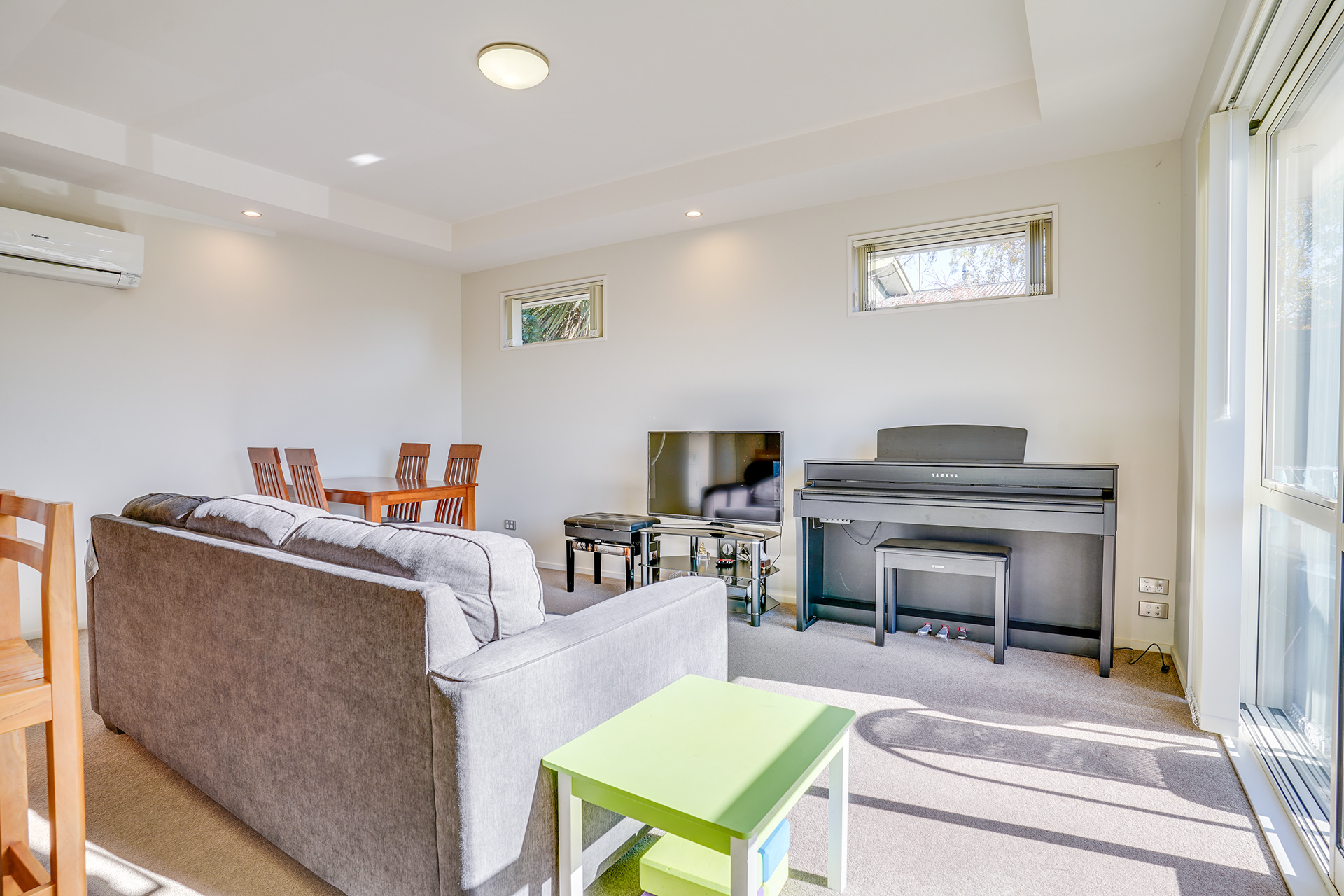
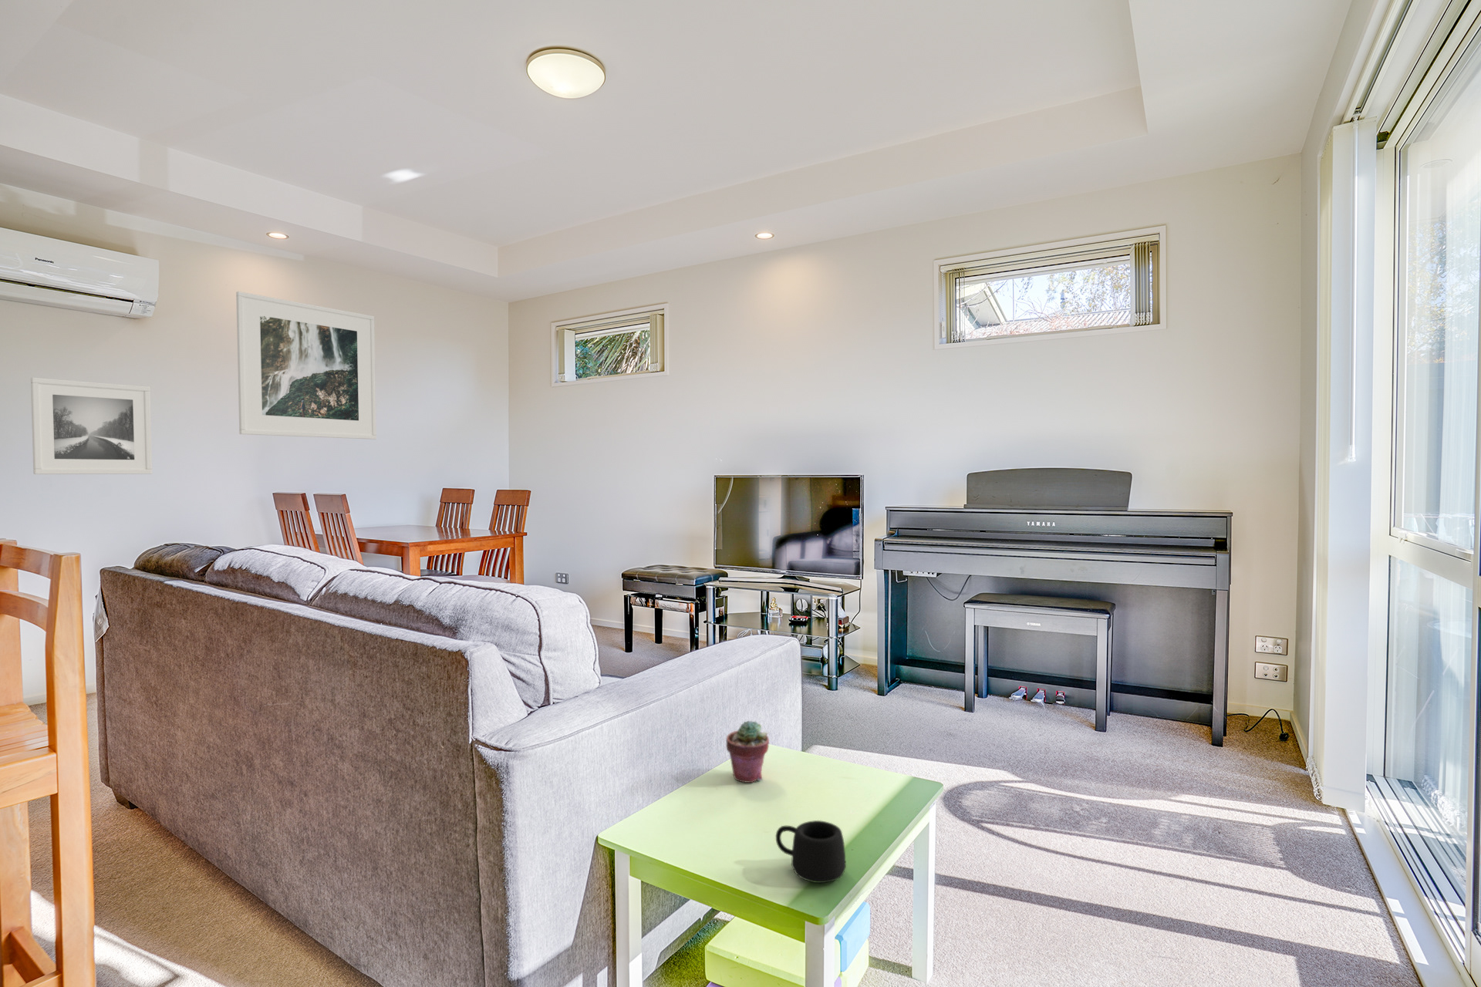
+ potted succulent (747, 749)
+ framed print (94, 427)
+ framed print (311, 371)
+ mug (809, 848)
